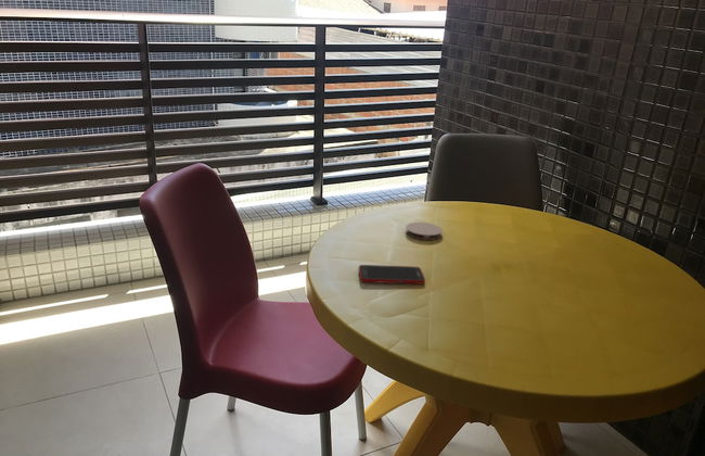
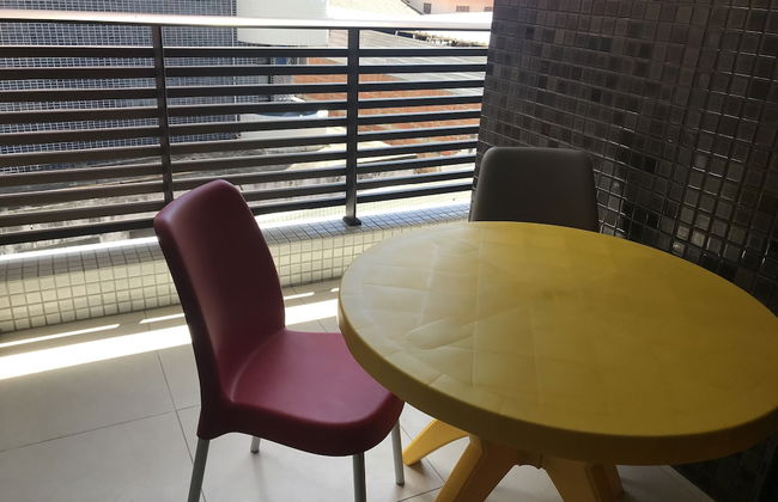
- coaster (423, 230)
- cell phone (390, 274)
